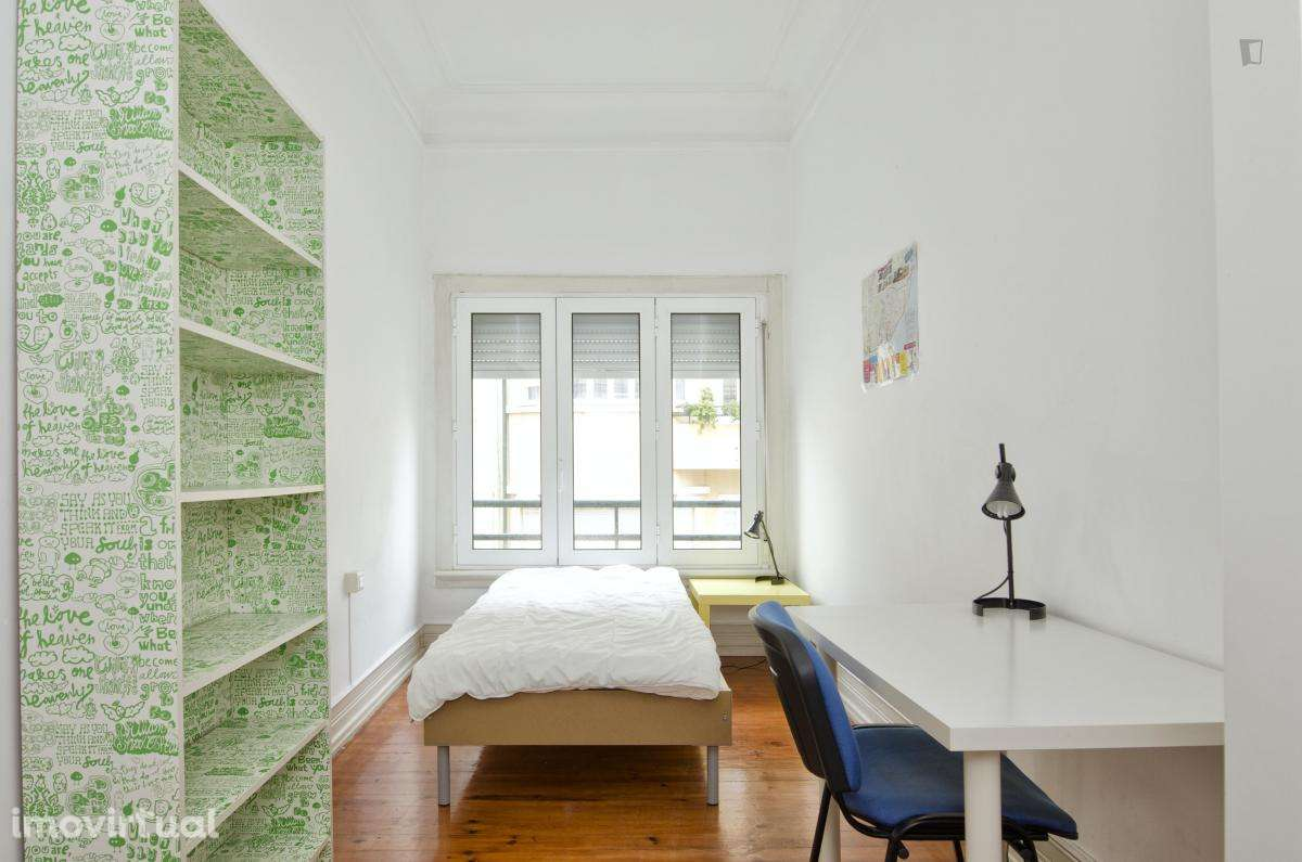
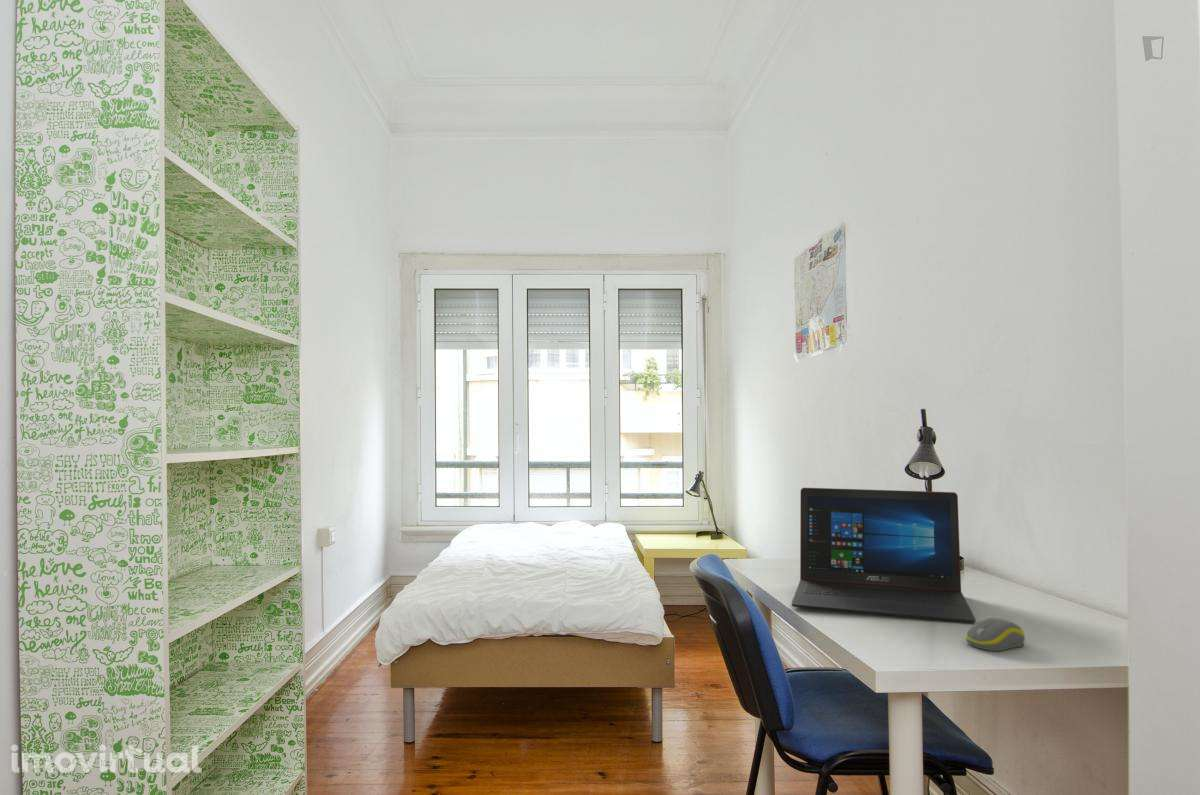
+ laptop (877, 548)
+ computer mouse (995, 632)
